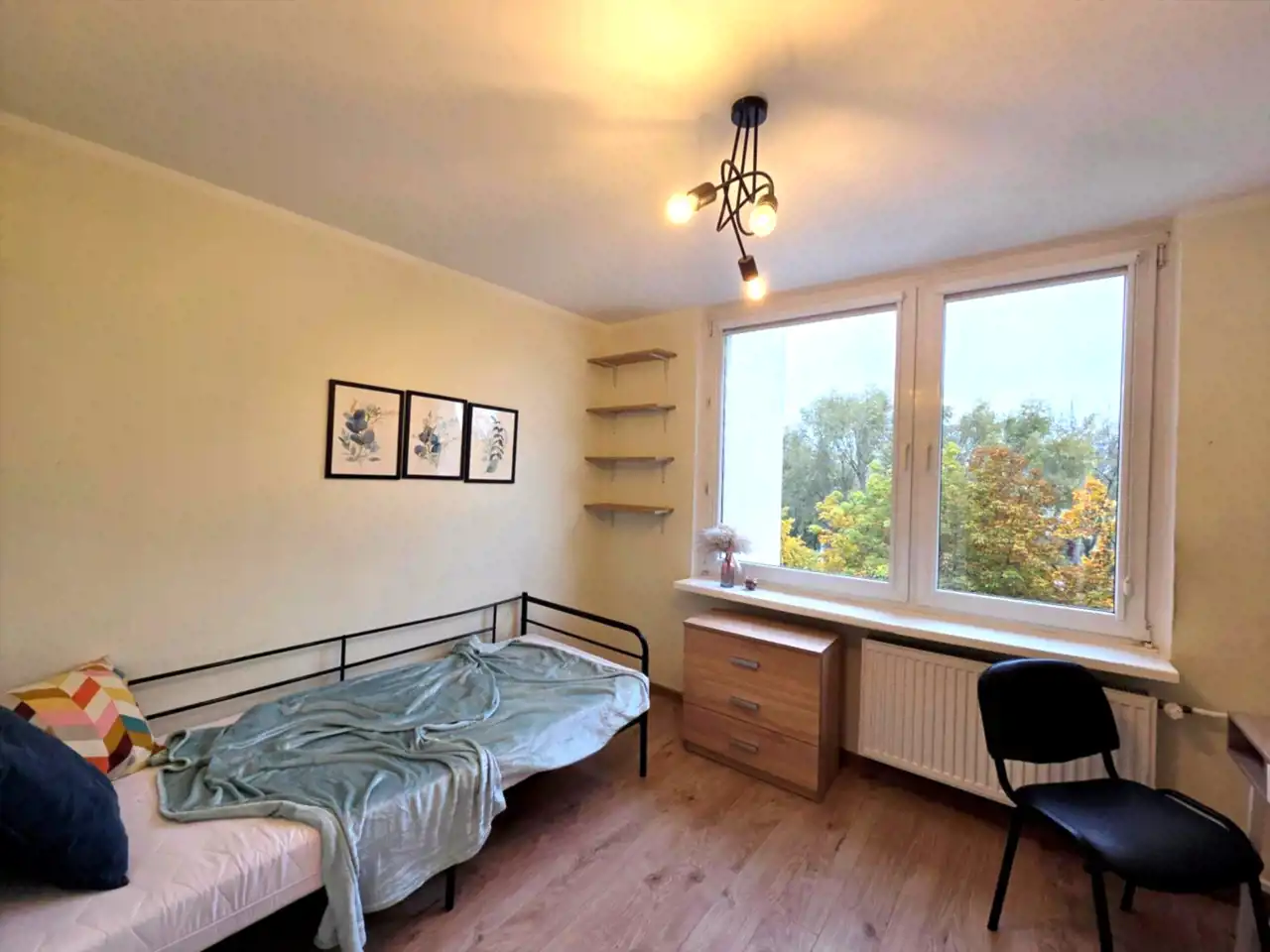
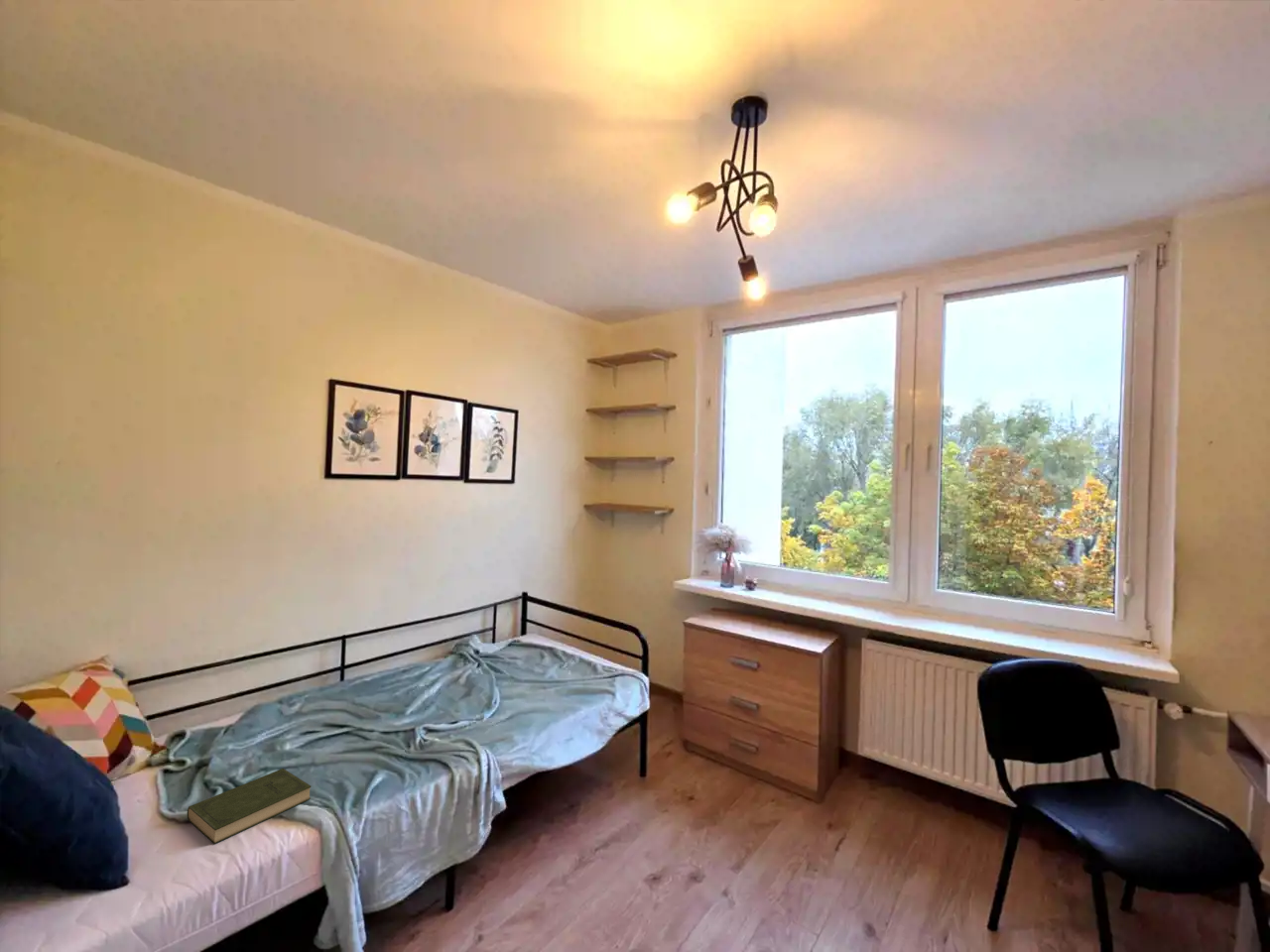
+ book (251, 801)
